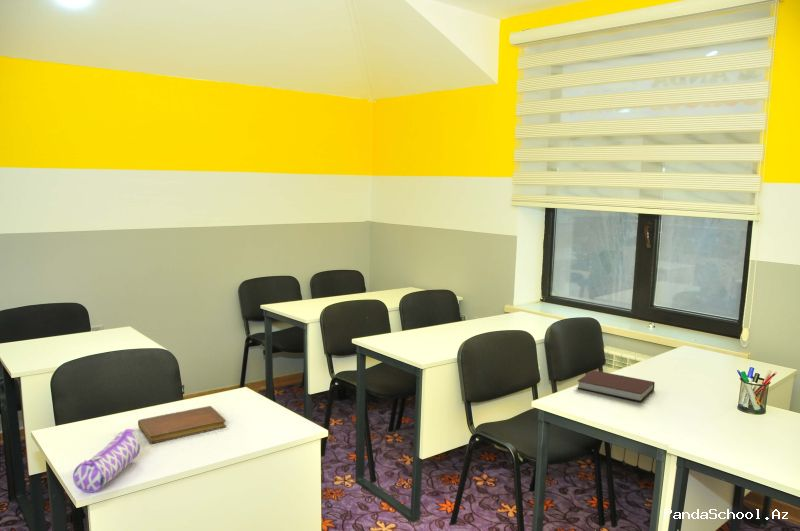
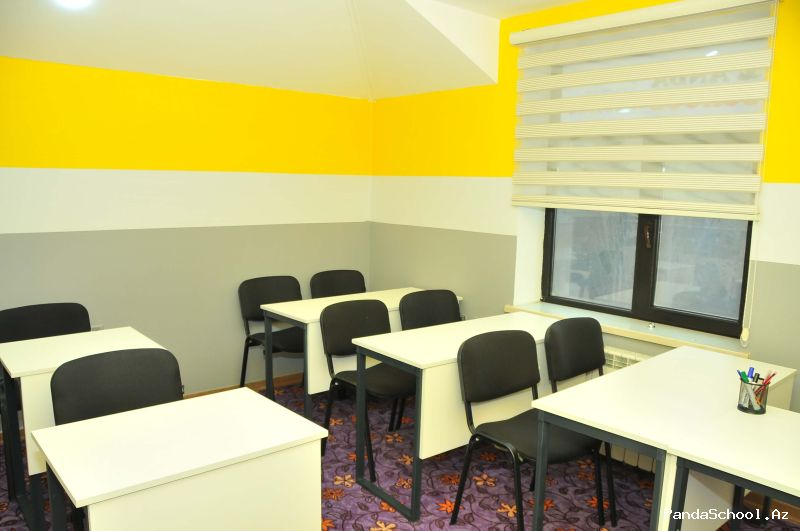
- notebook (182, 423)
- pencil case (107, 460)
- notebook (615, 384)
